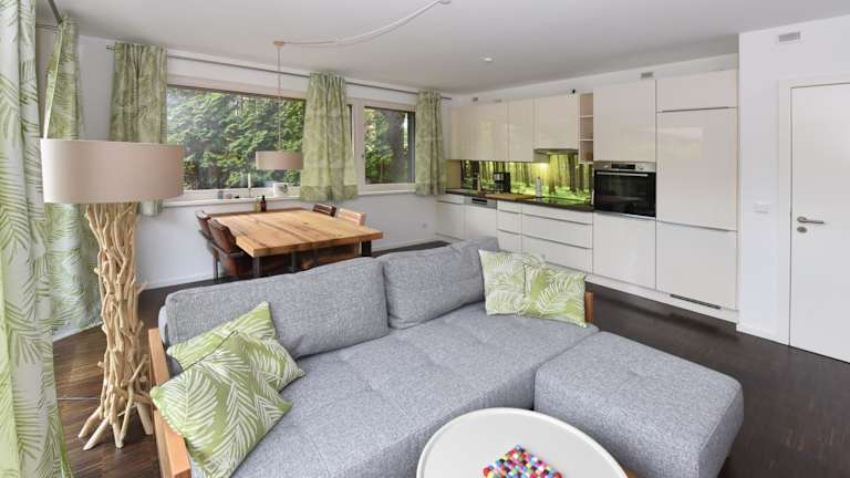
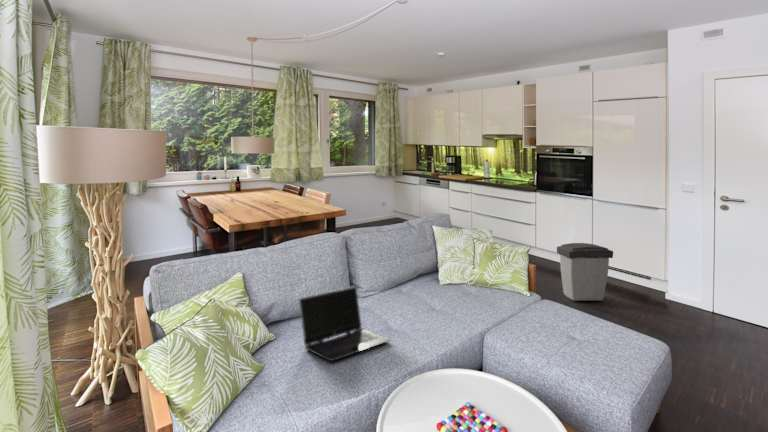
+ trash can (583, 271)
+ laptop computer (344, 321)
